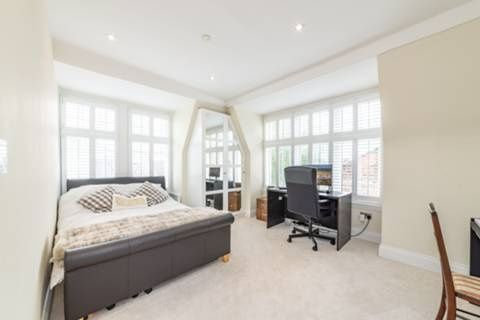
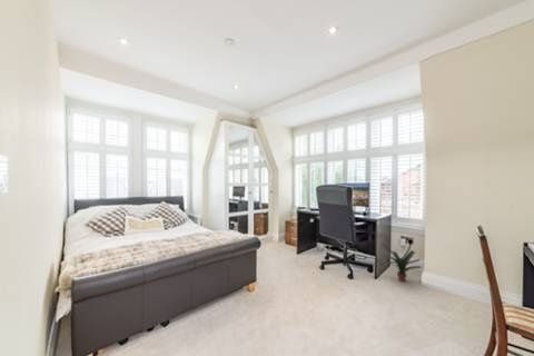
+ potted plant (399, 263)
